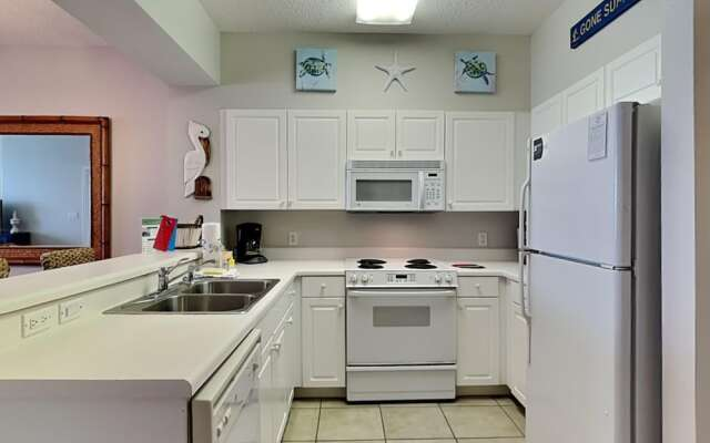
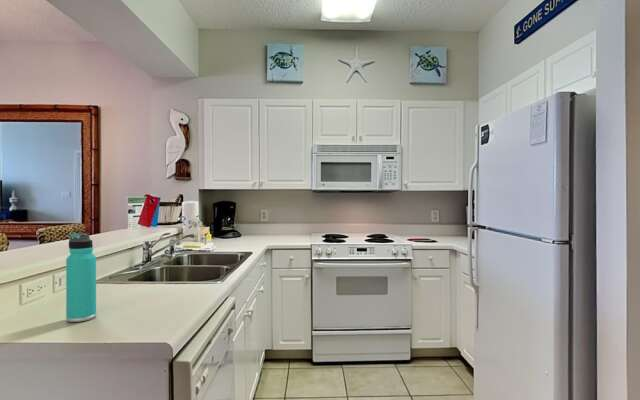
+ thermos bottle (81, 275)
